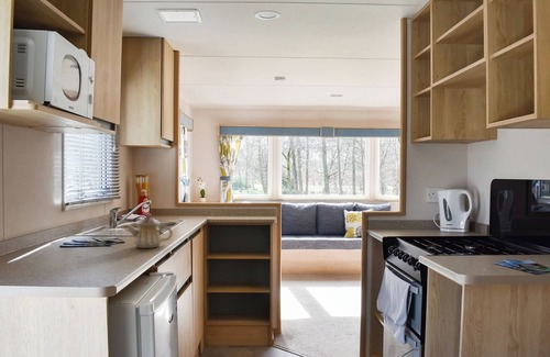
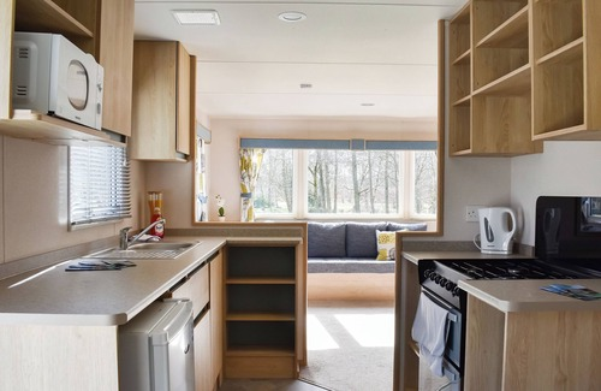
- teapot (150, 230)
